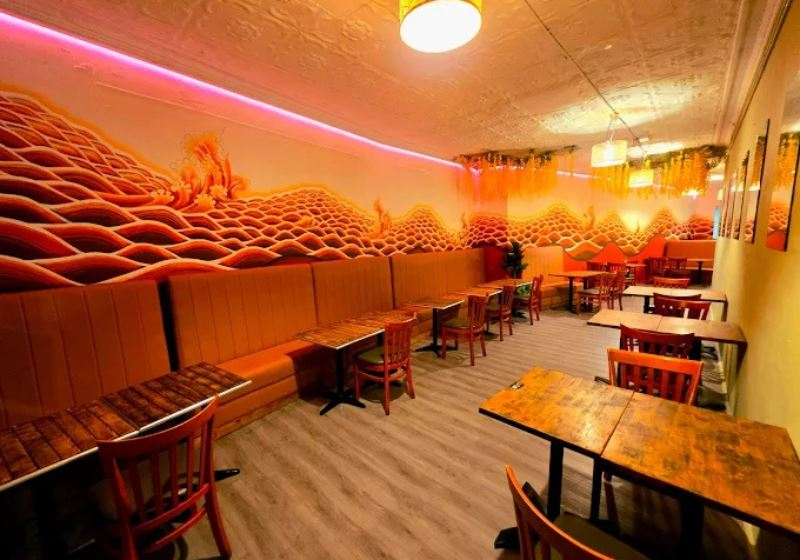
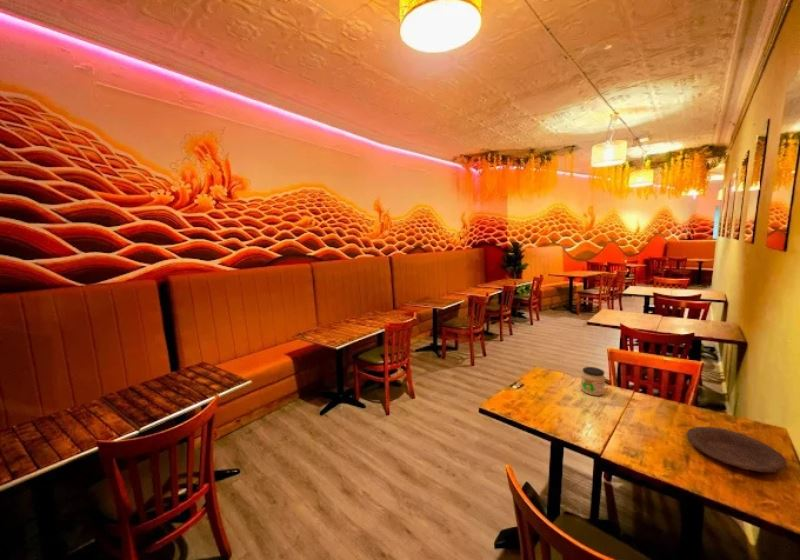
+ jar (592, 380)
+ plate (732, 449)
